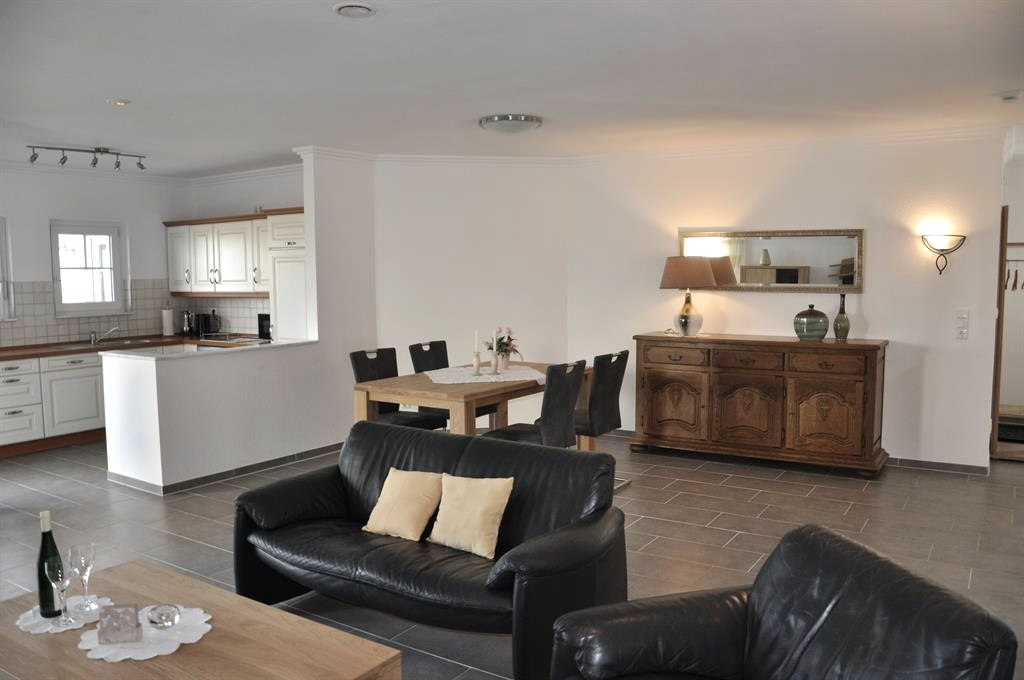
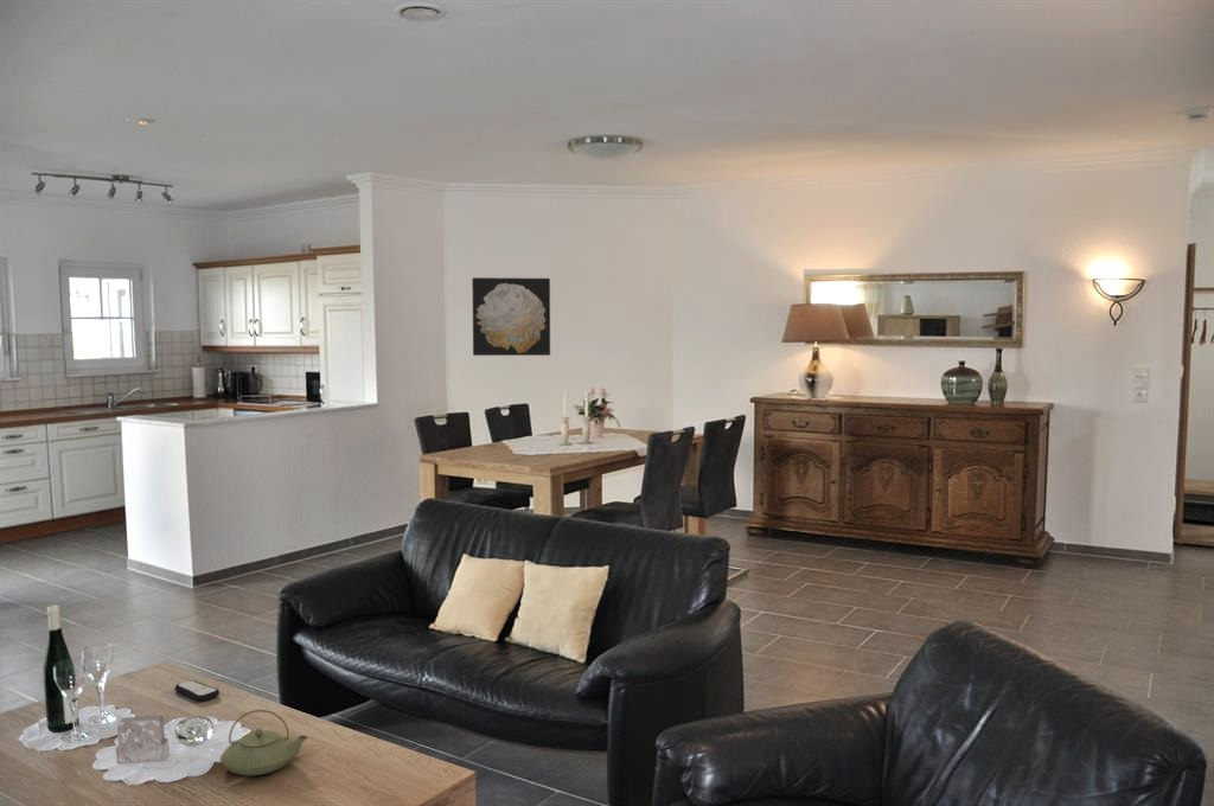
+ teapot (263, 737)
+ wall art (511, 316)
+ remote control (196, 690)
